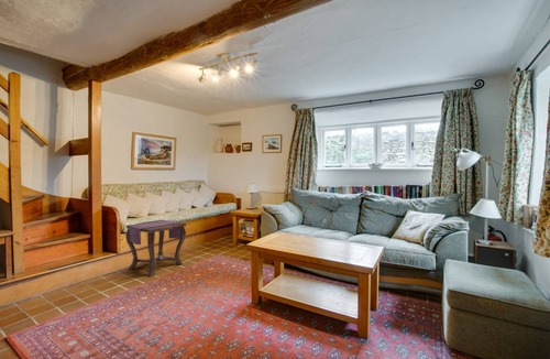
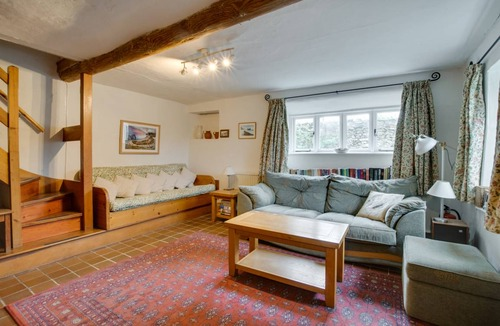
- side table (158, 244)
